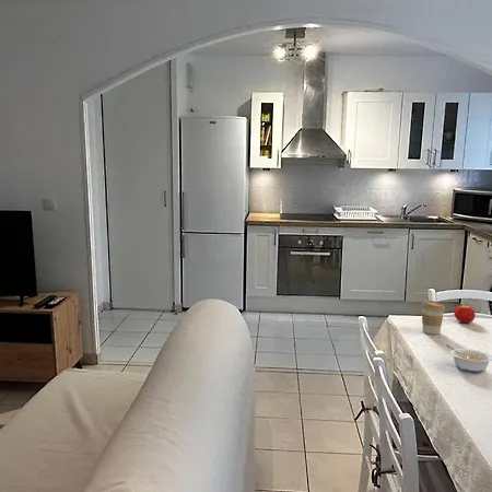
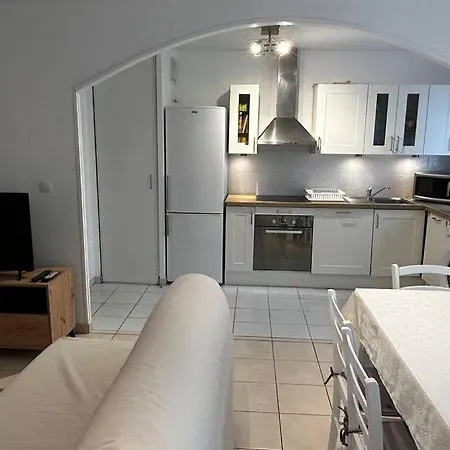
- coffee cup (432, 316)
- legume (469, 360)
- fruit (465, 313)
